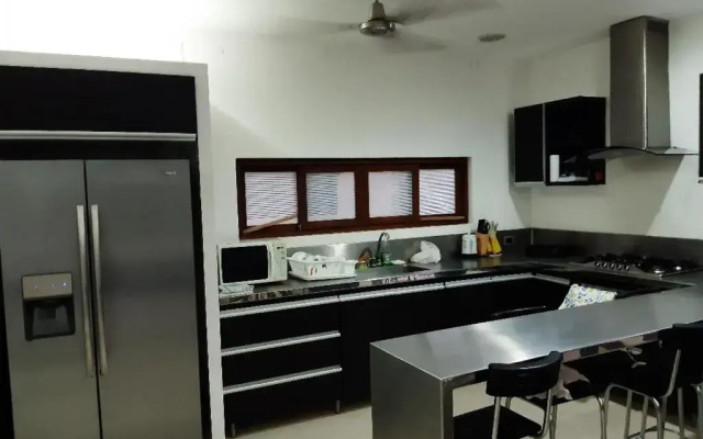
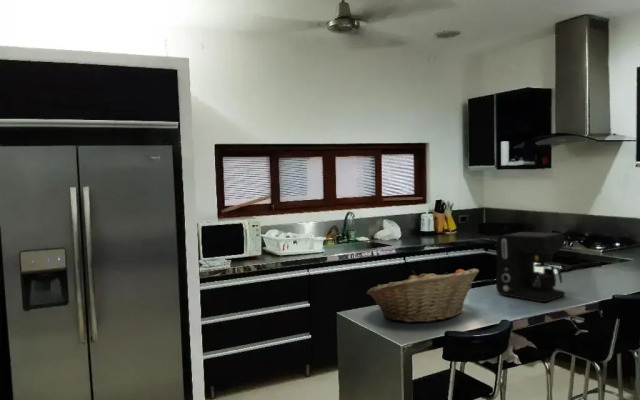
+ coffee maker (532, 264)
+ fruit basket (424, 290)
